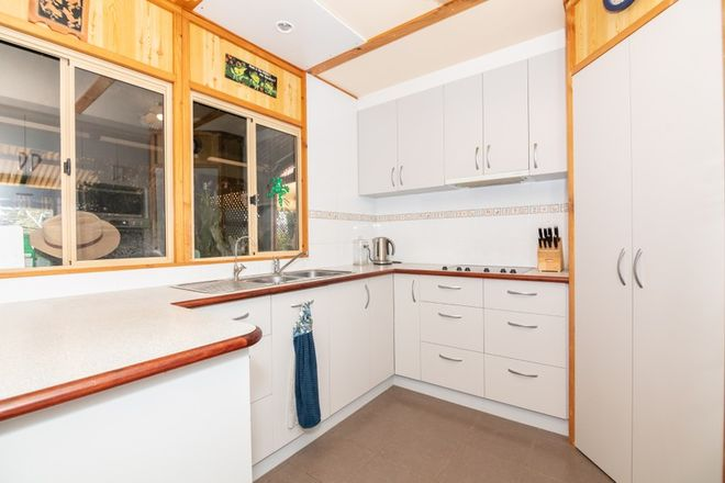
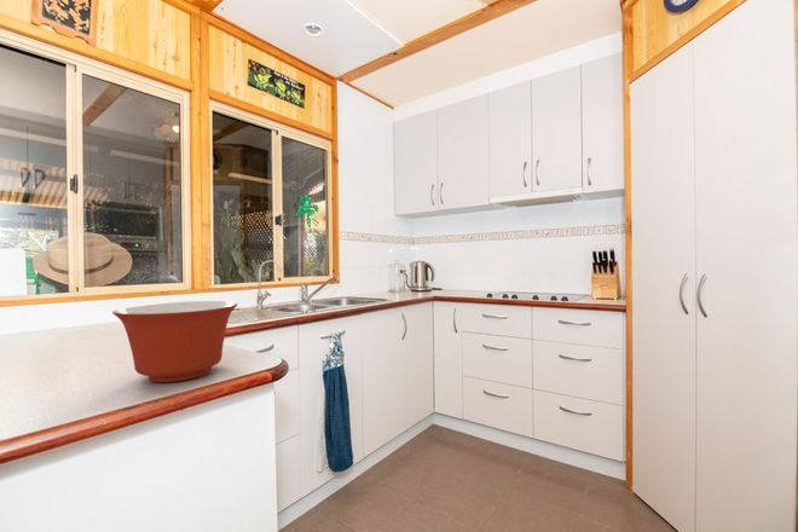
+ mixing bowl (180, 340)
